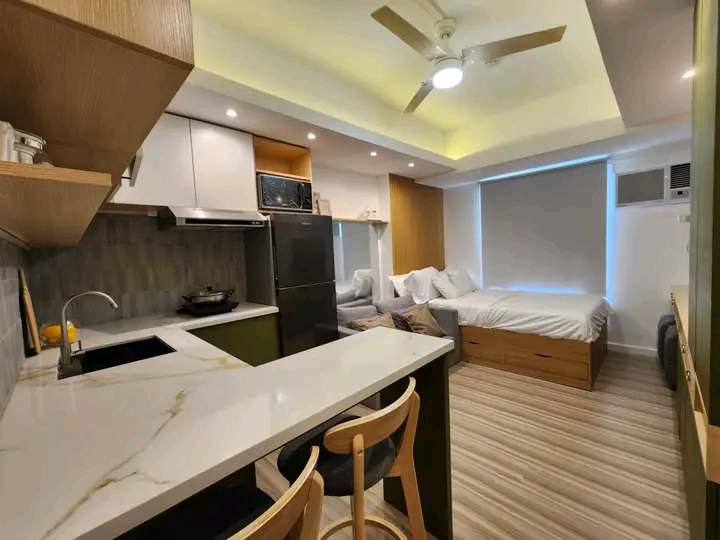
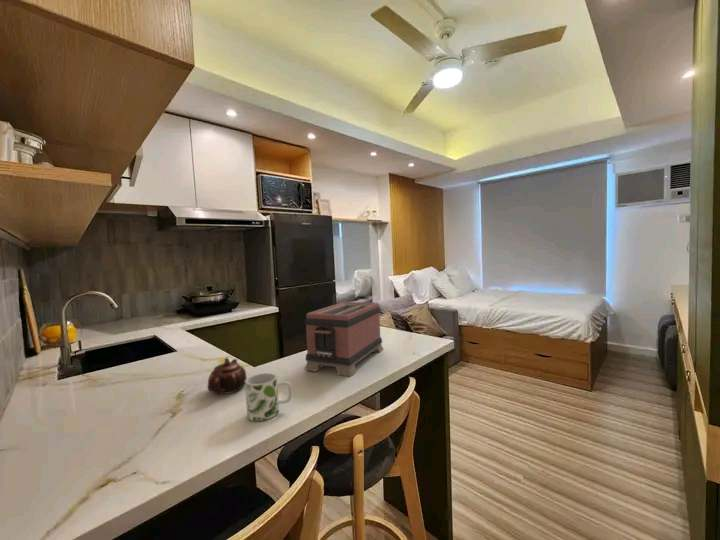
+ toaster (344, 334)
+ teapot (226, 373)
+ mug (269, 394)
